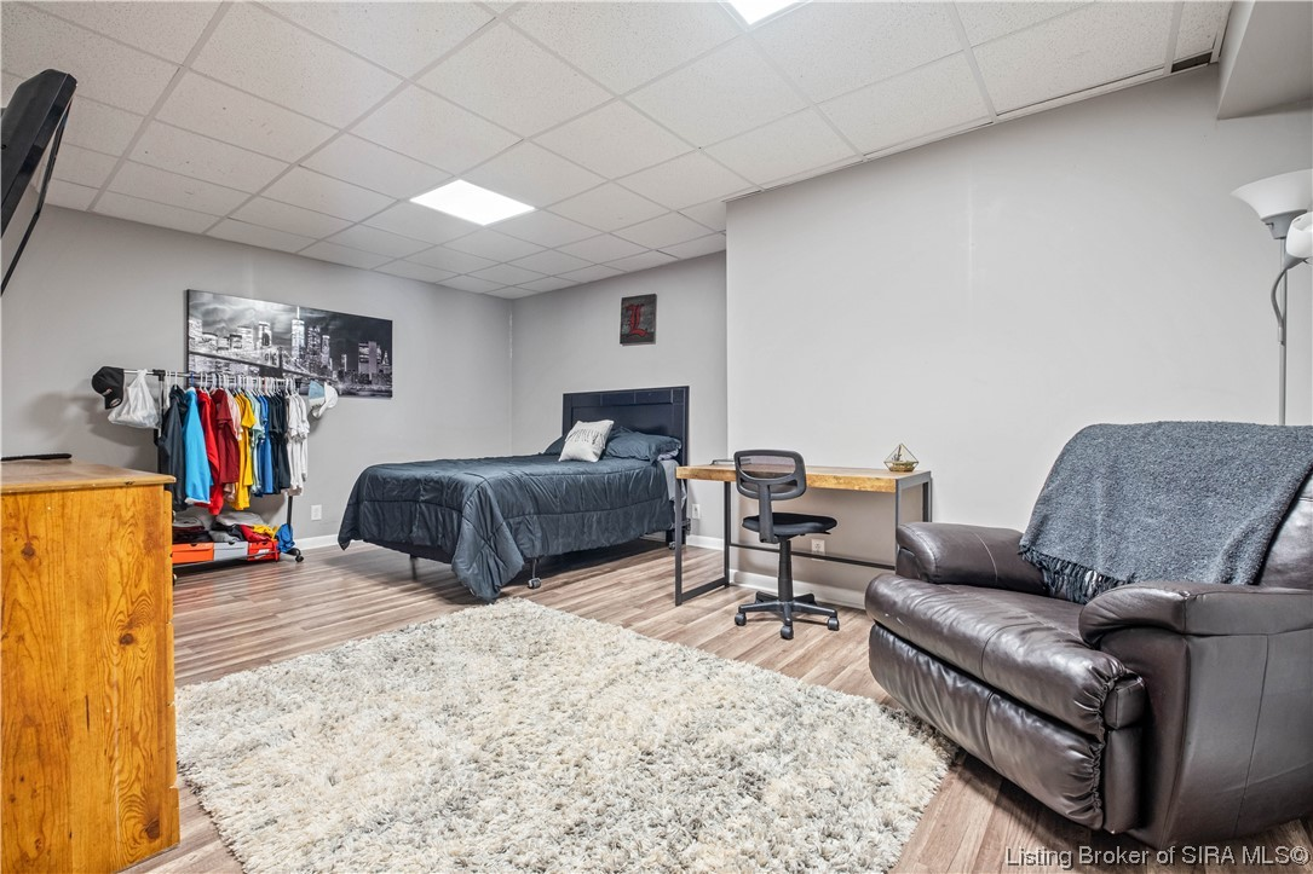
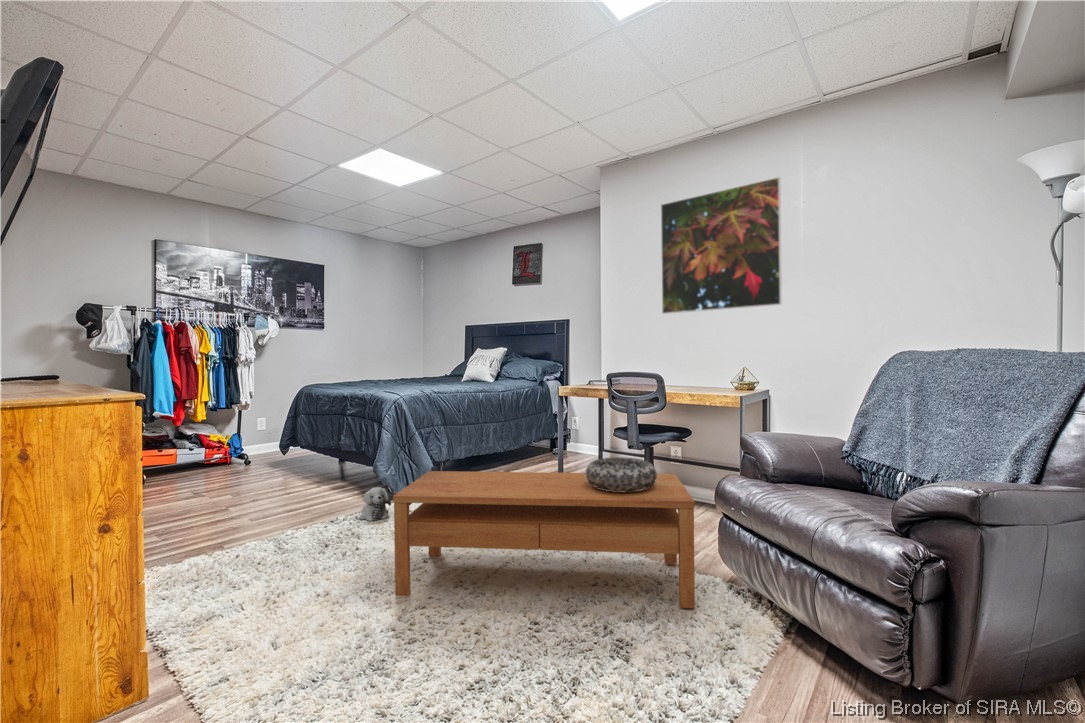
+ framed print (716, 250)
+ decorative bowl (620, 473)
+ coffee table (544, 531)
+ plush toy (375, 499)
